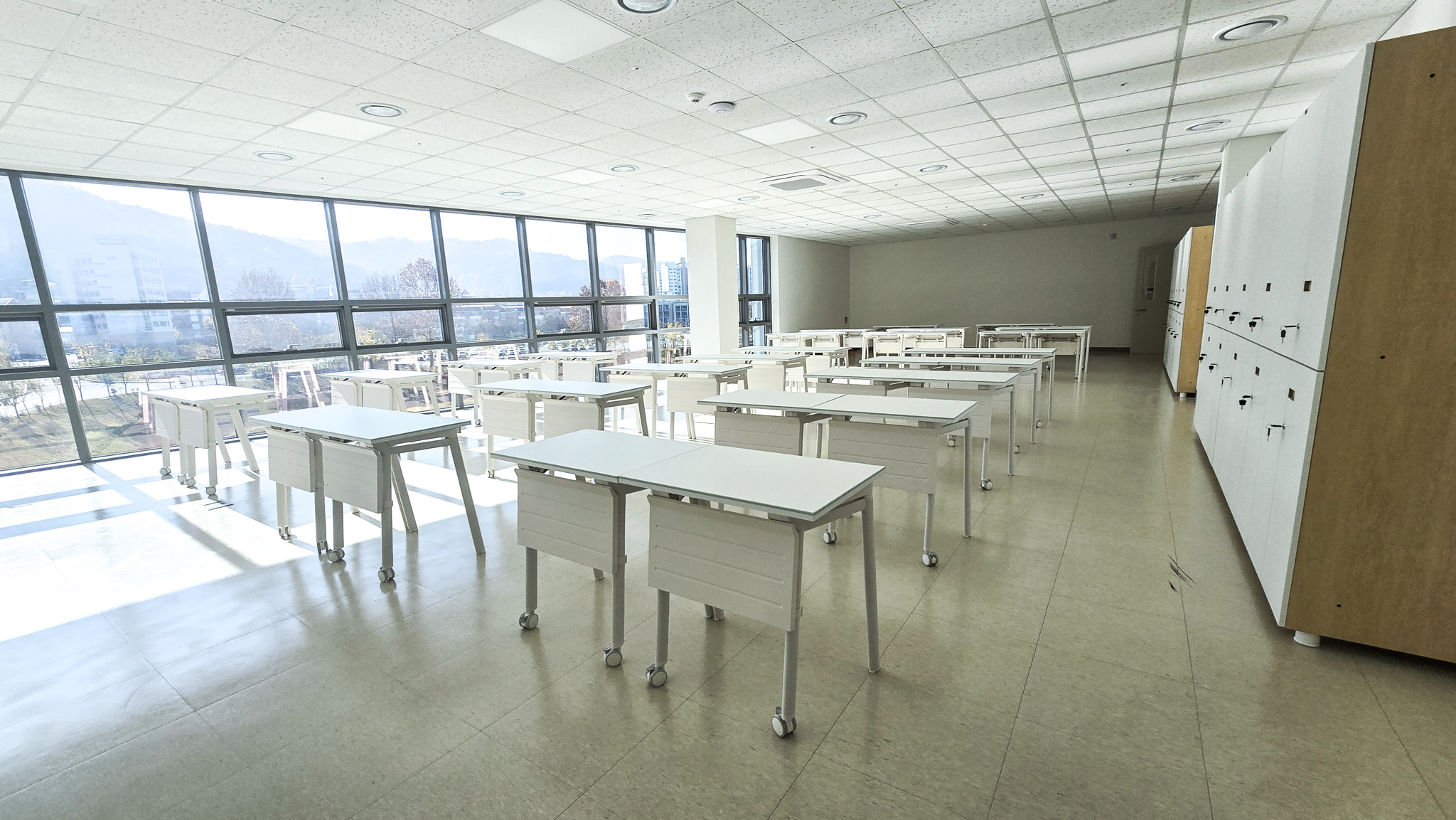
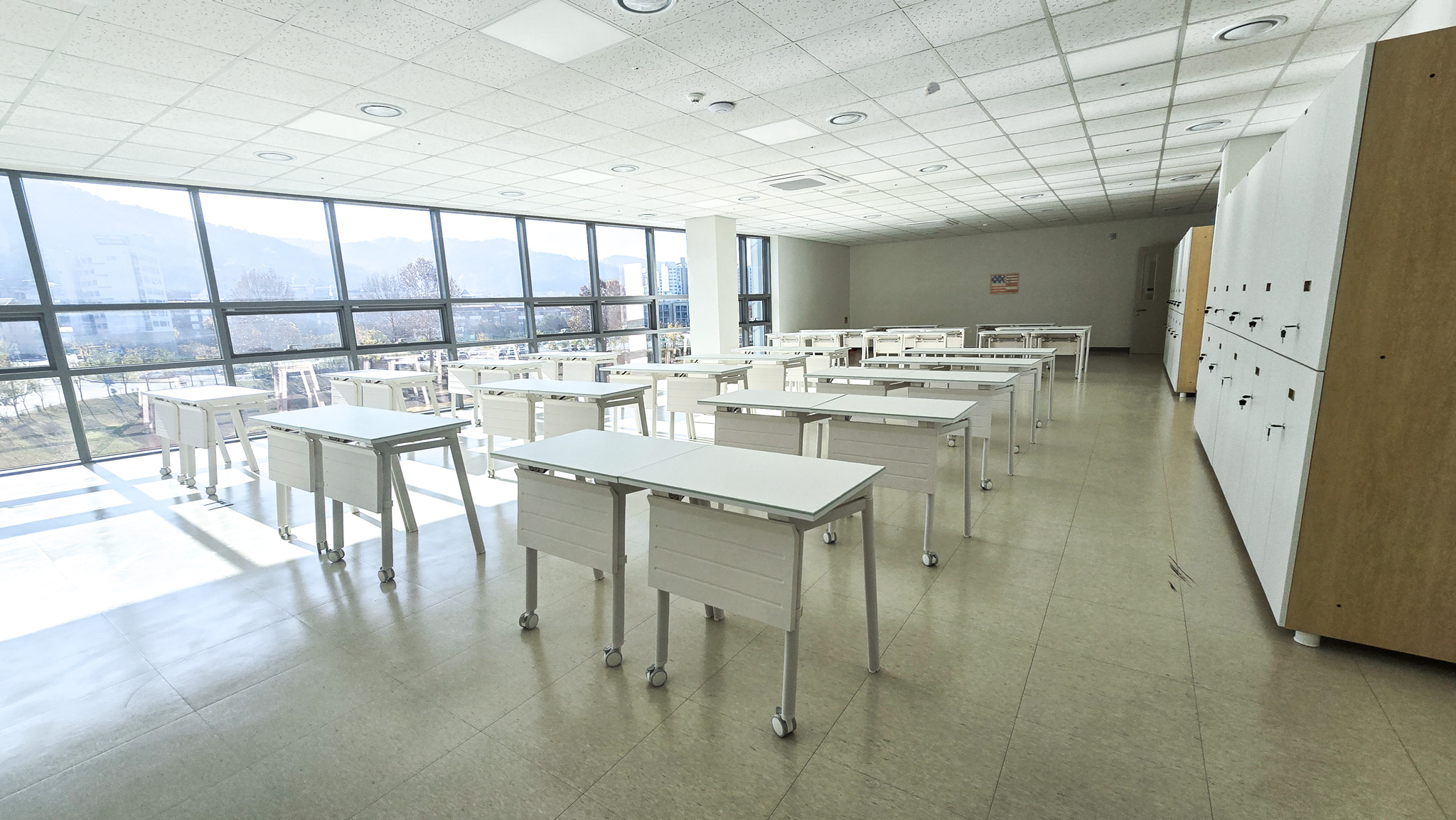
+ wall art (1004, 284)
+ smoke detector (932, 90)
